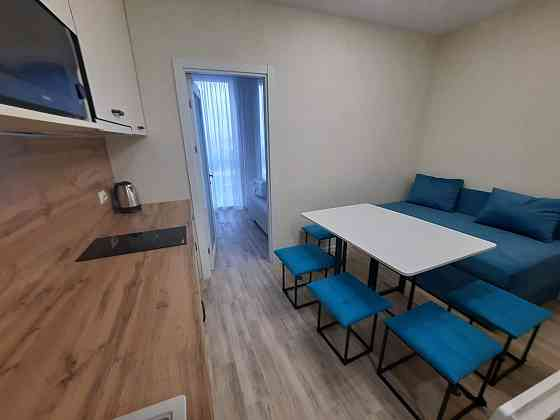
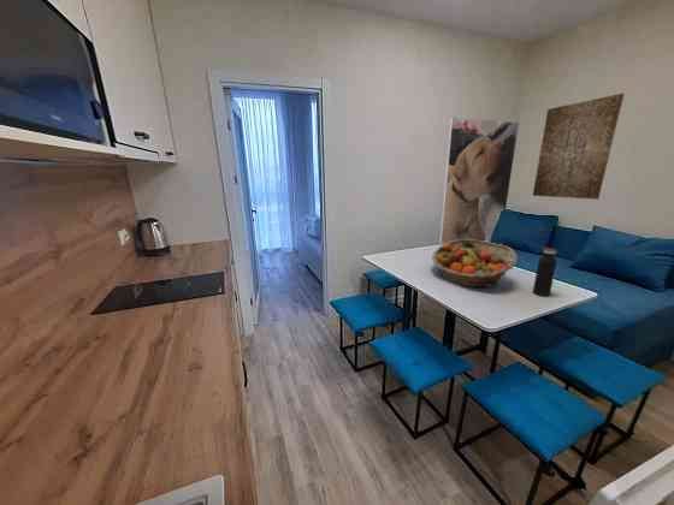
+ wall art (572, 152)
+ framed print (478, 190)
+ water bottle (545, 272)
+ fruit basket (471, 261)
